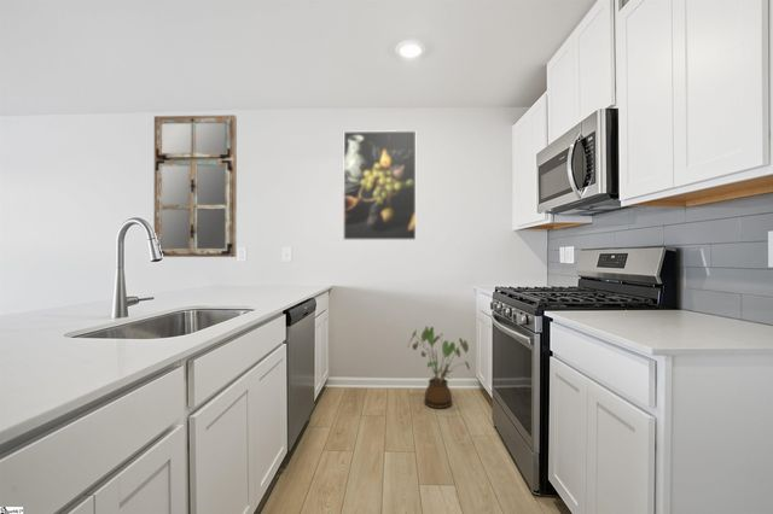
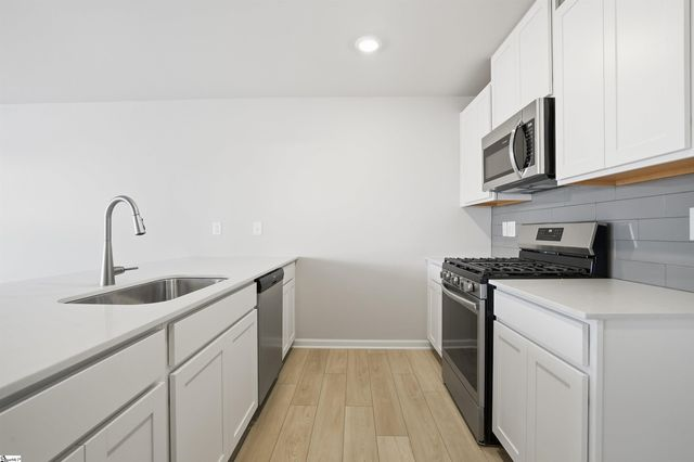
- mirror (193, 186)
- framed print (379, 185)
- house plant (441, 366)
